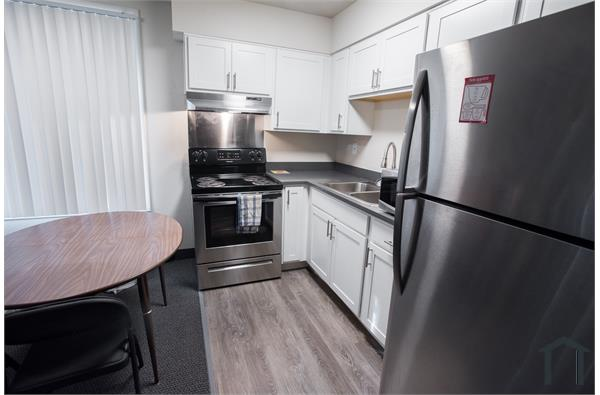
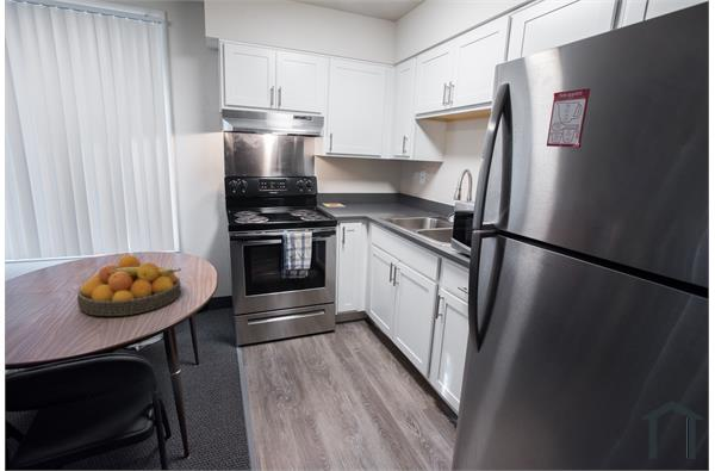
+ fruit bowl (131, 279)
